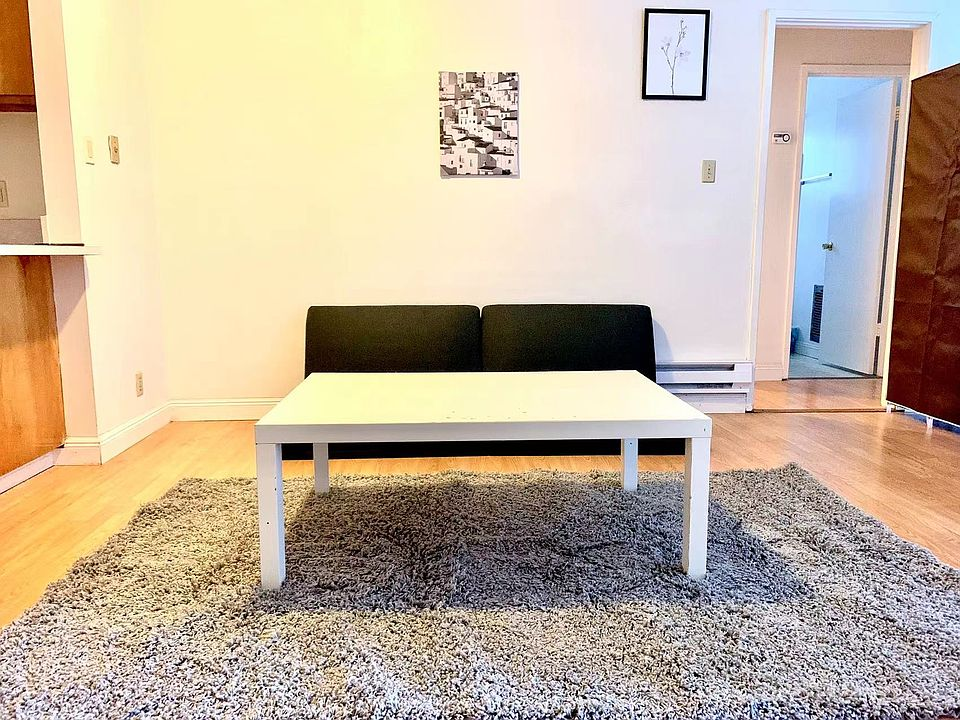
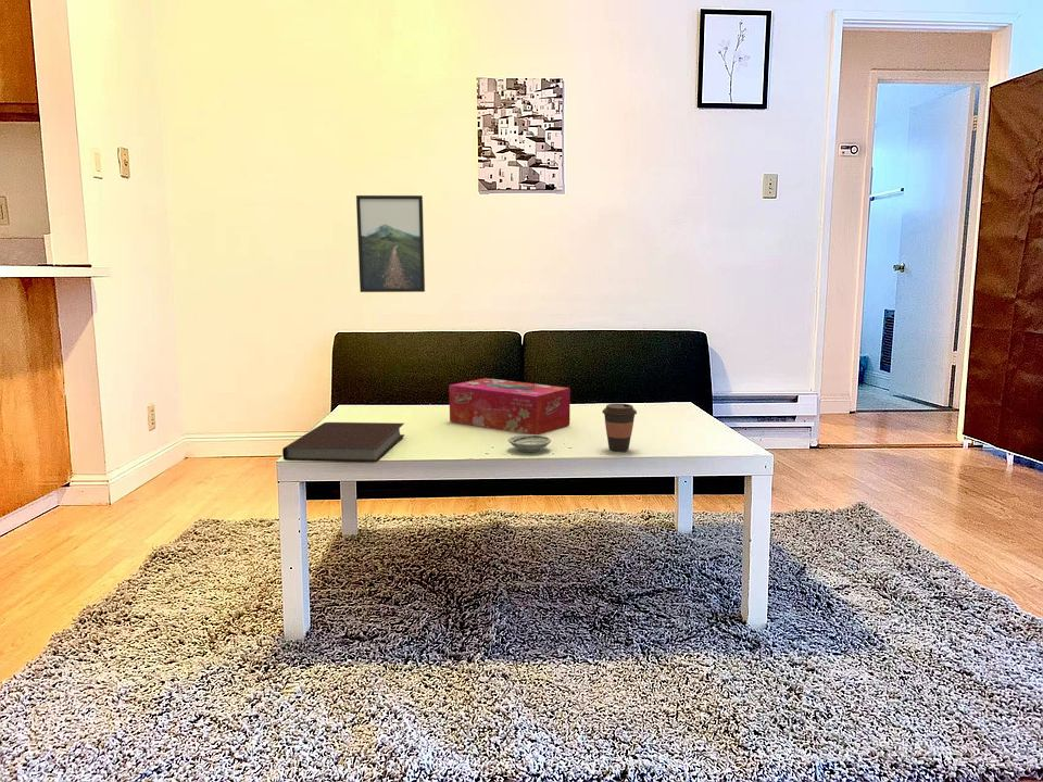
+ saucer (529, 443)
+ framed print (391, 243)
+ coffee cup (618, 427)
+ tissue box (508, 404)
+ notebook (348, 440)
